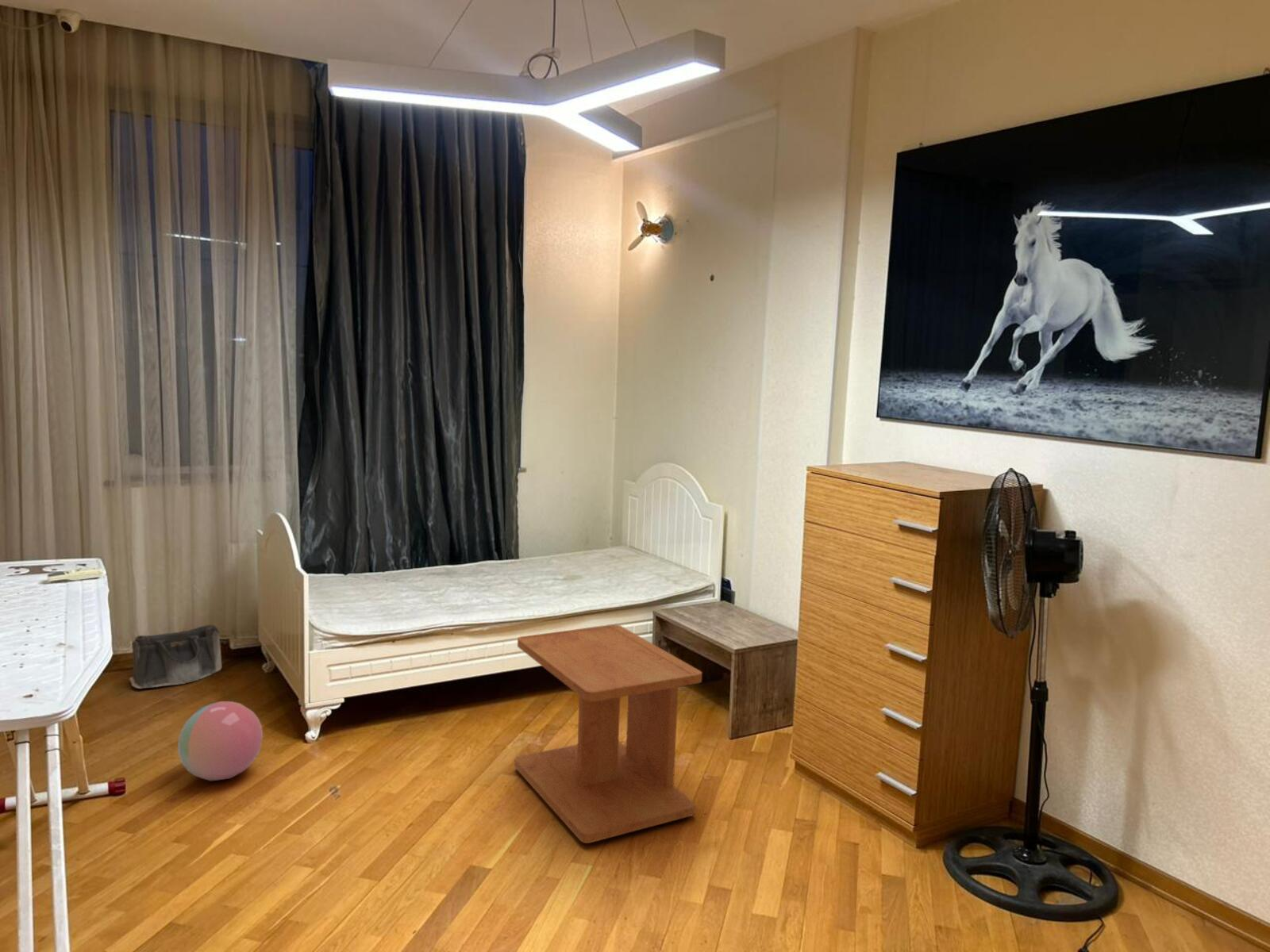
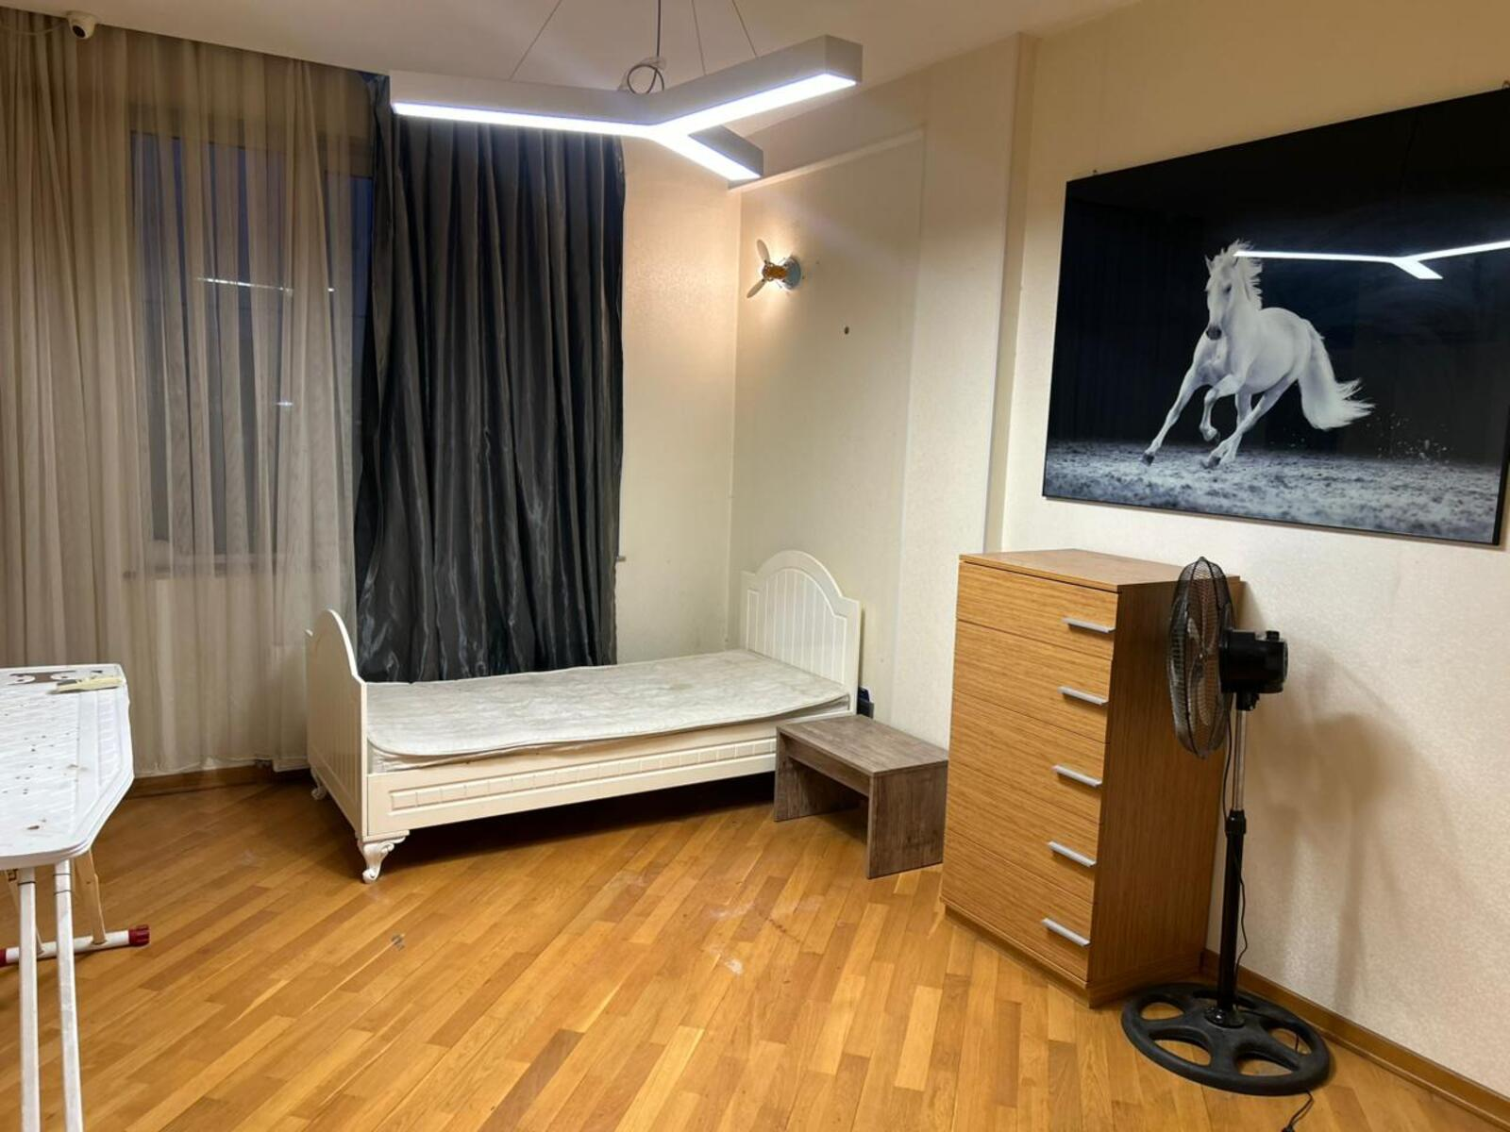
- side table (602, 724)
- saddlebag (175, 652)
- ball (221, 740)
